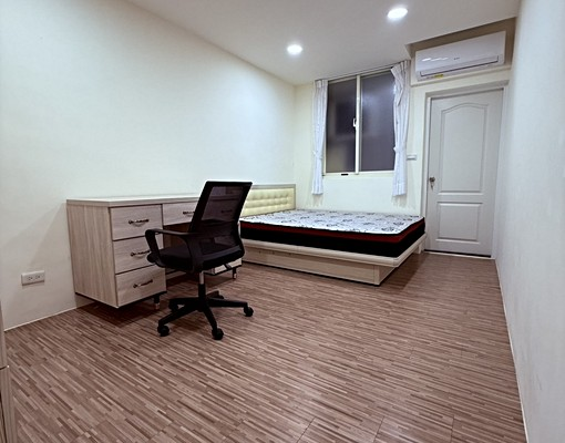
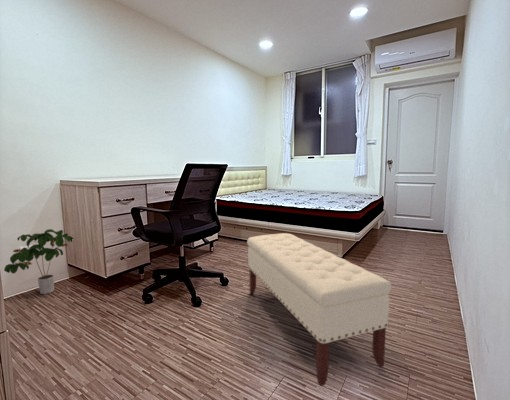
+ bench (301, 287)
+ potted plant (42, 261)
